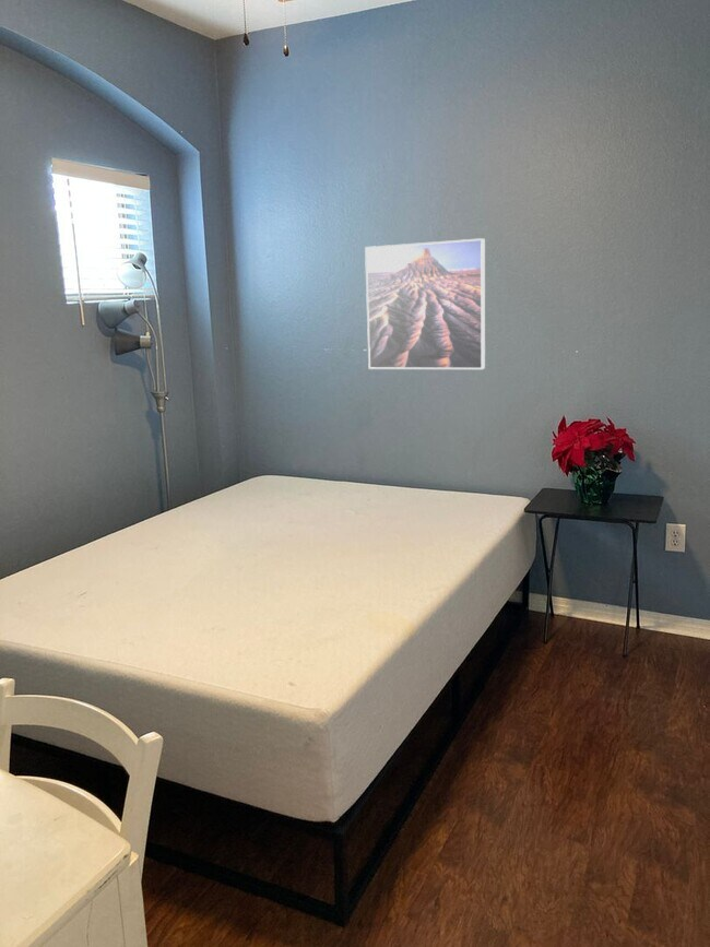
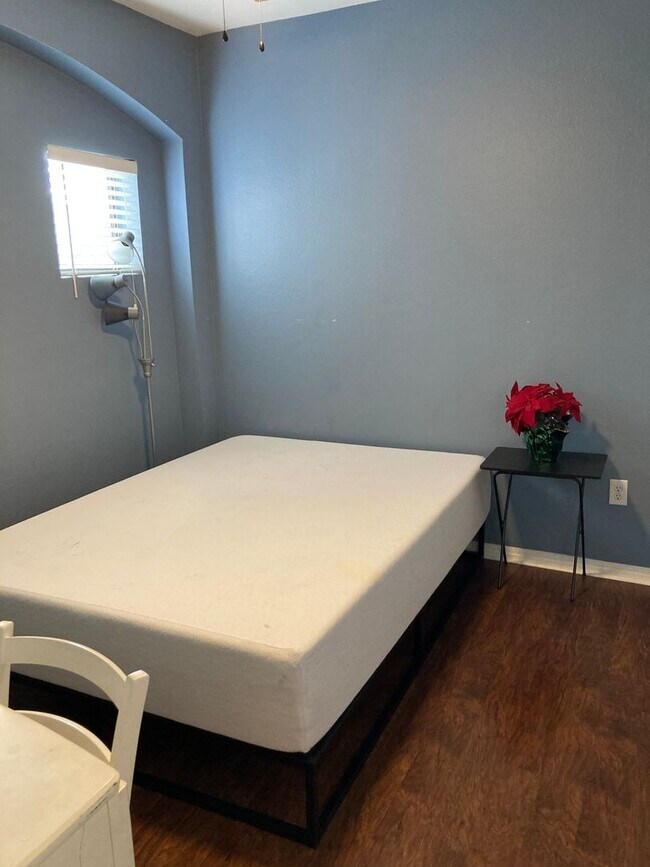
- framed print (424, 307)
